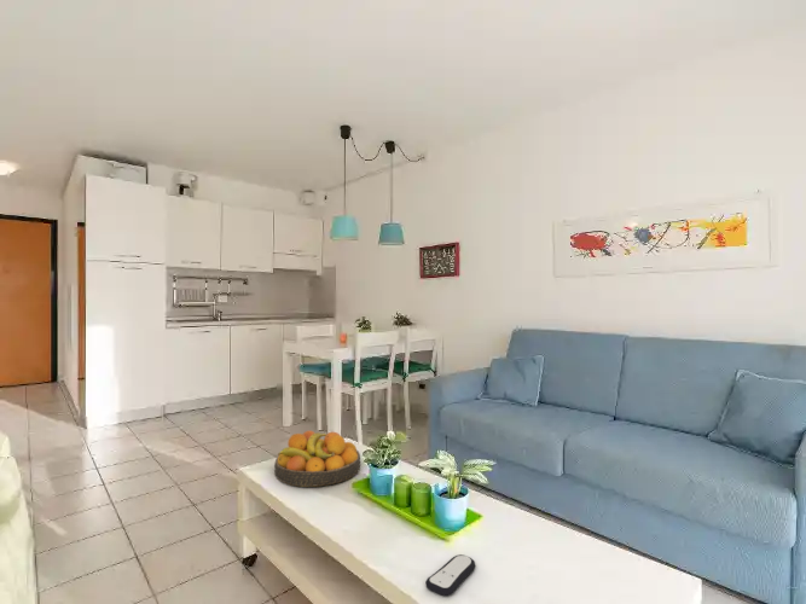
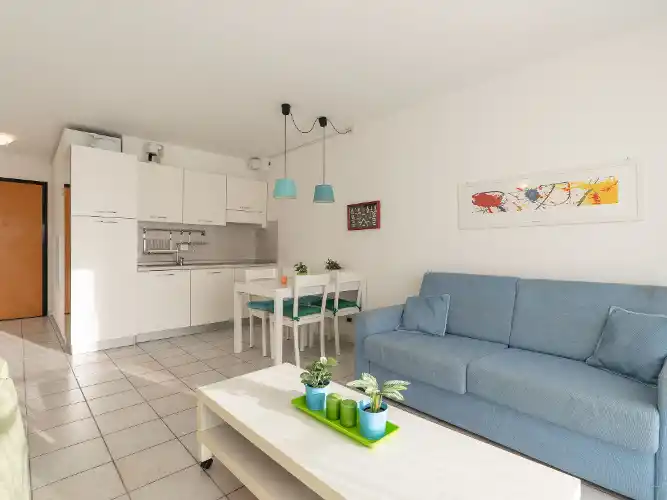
- fruit bowl (318, 451)
- remote control (452, 573)
